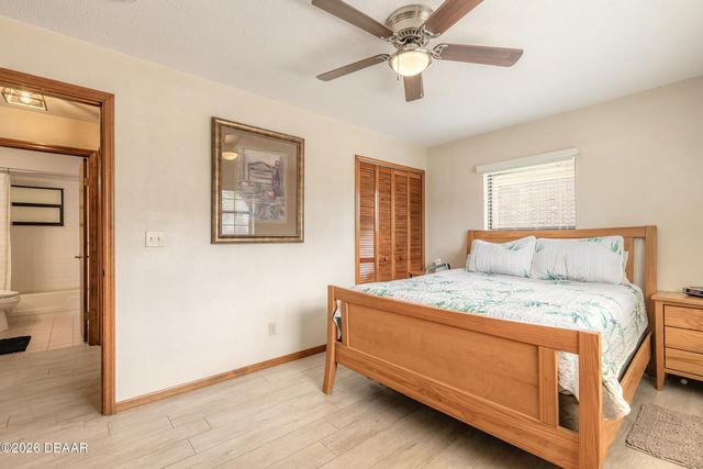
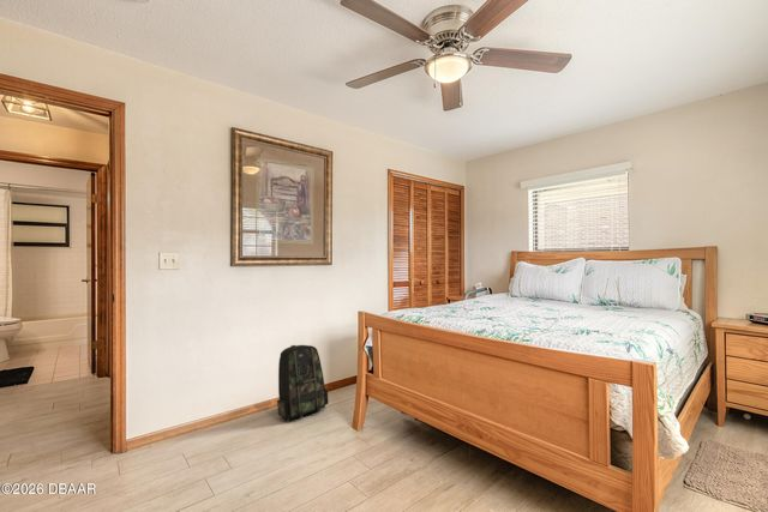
+ backpack (299, 378)
